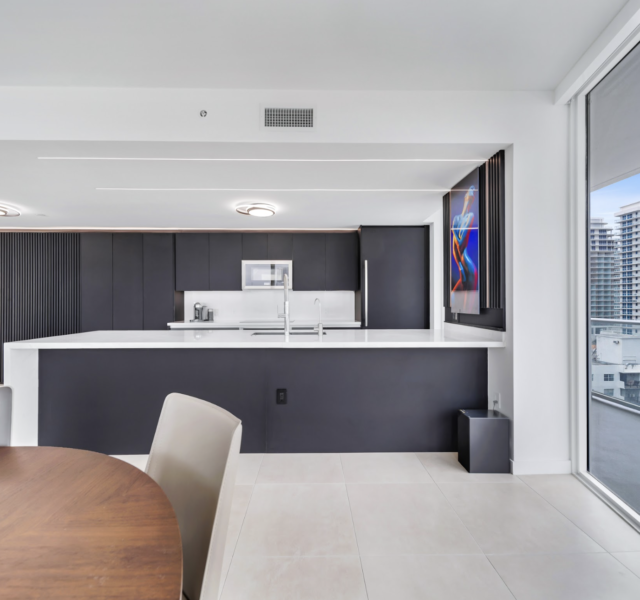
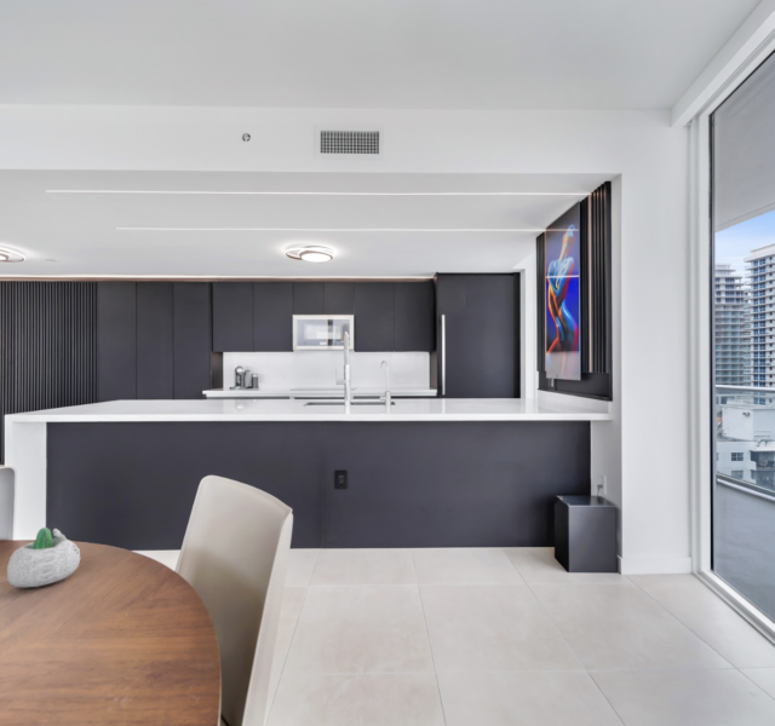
+ succulent planter (45, 554)
